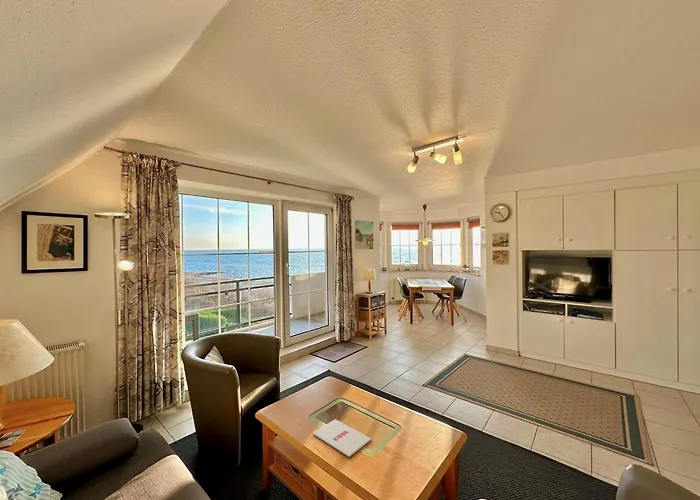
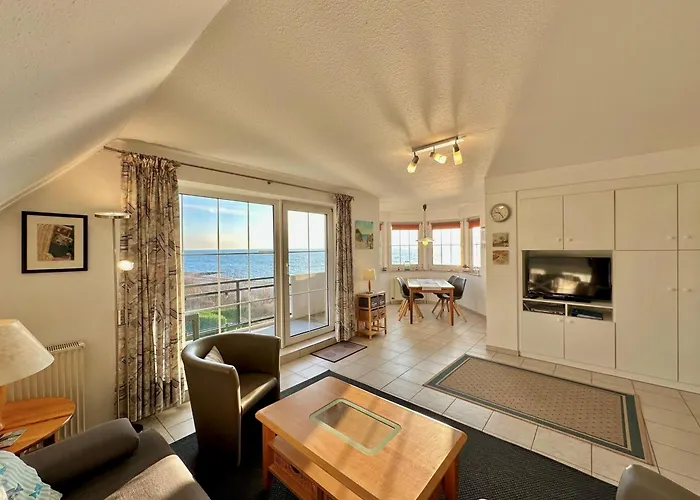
- magazine (341, 436)
